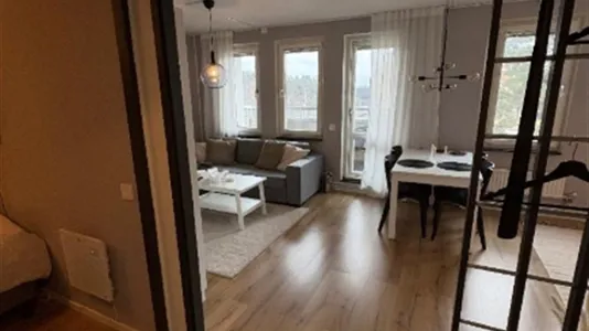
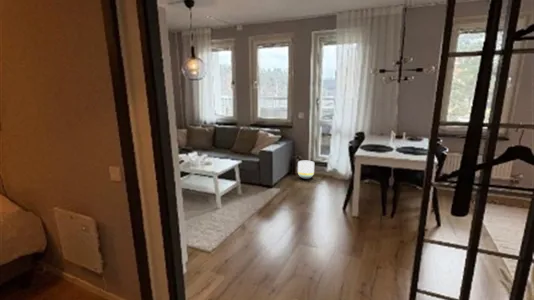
+ planter (305, 170)
